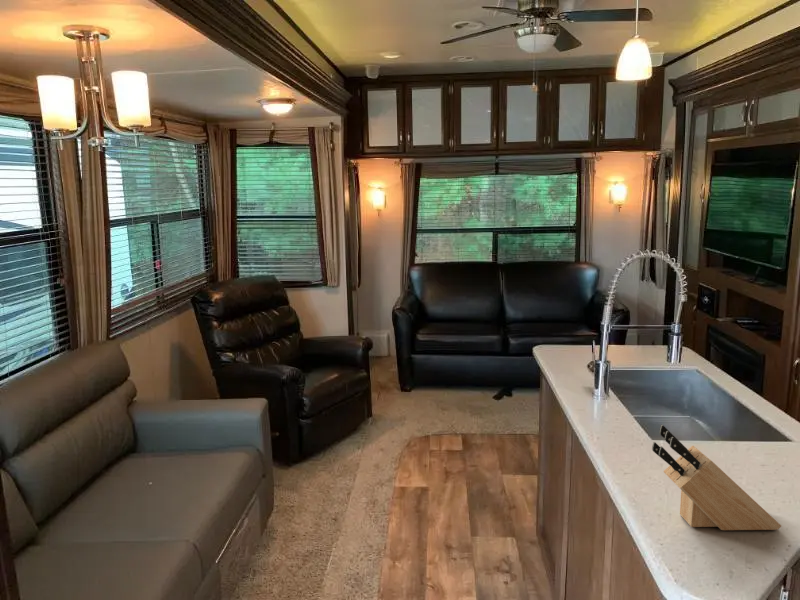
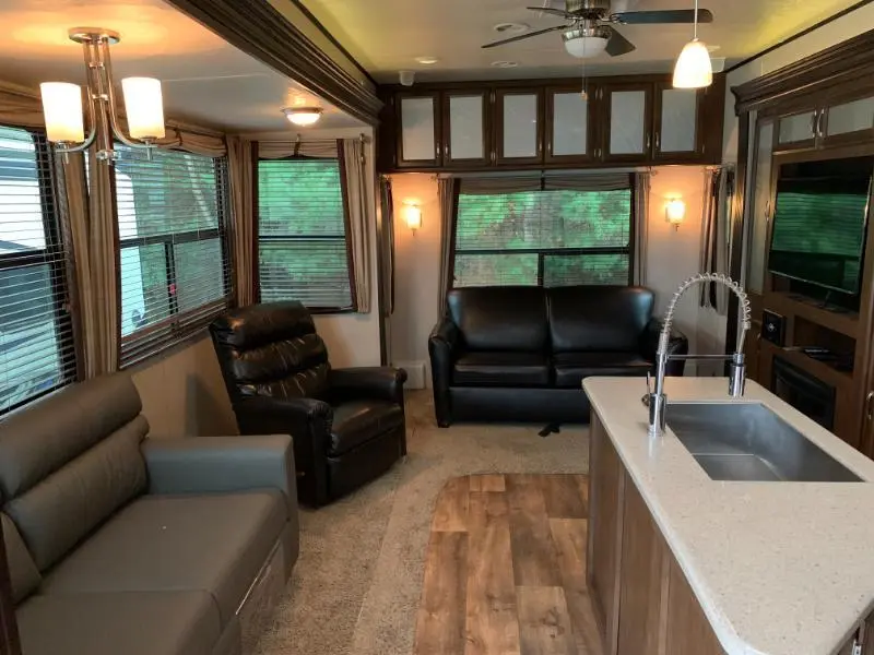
- knife block (713, 475)
